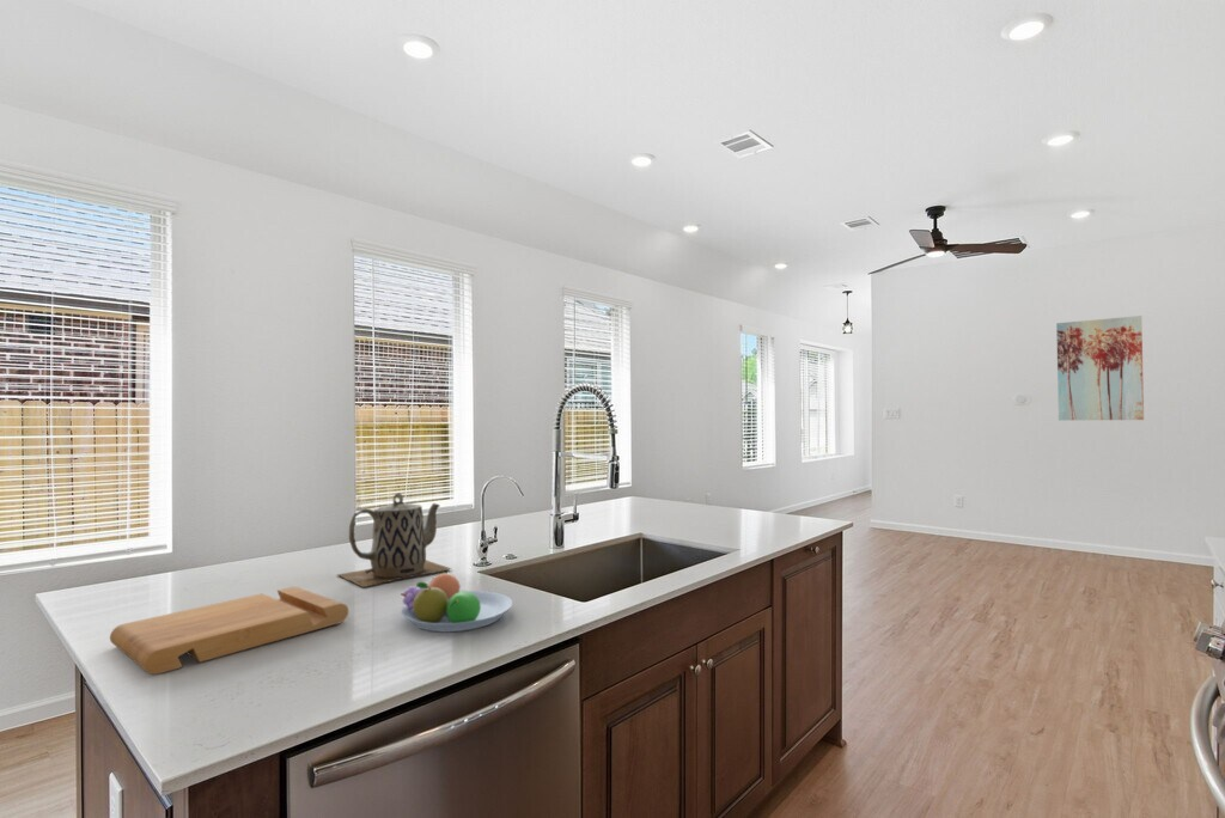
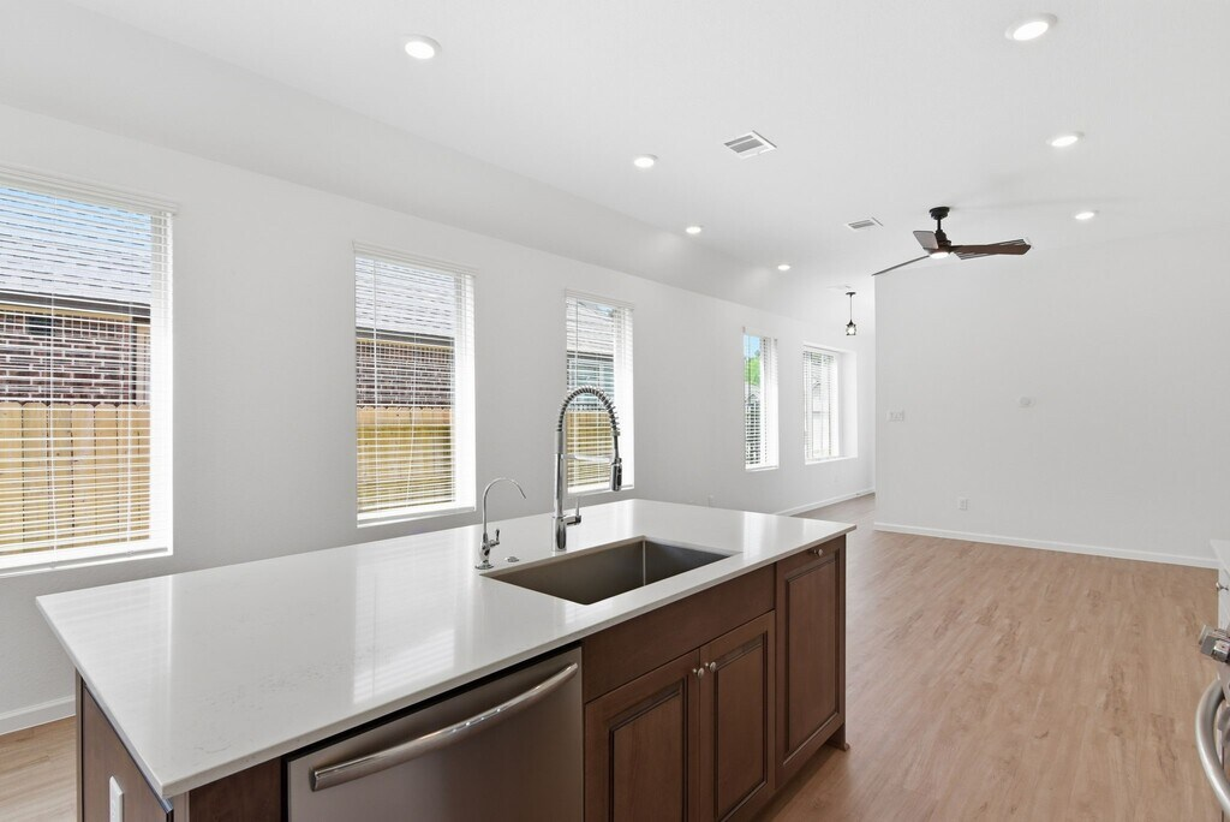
- teapot (395, 532)
- fruit bowl (456, 597)
- wall art (1098, 370)
- cutting board (236, 623)
